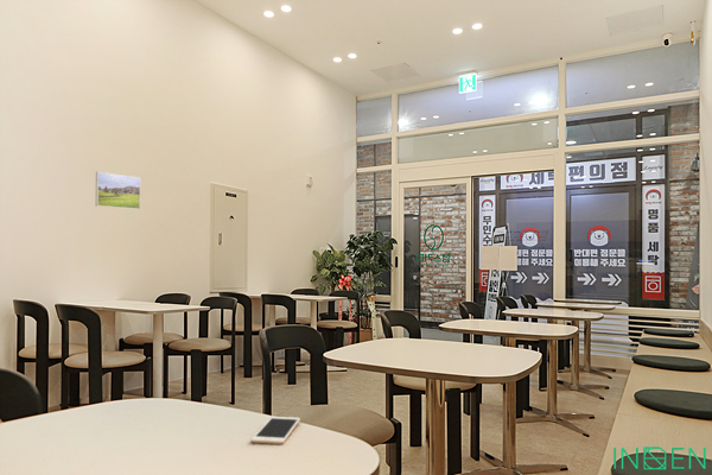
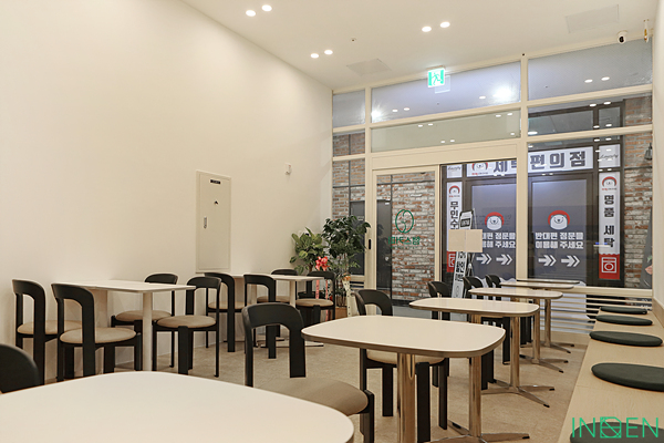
- cell phone (276, 429)
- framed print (119, 191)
